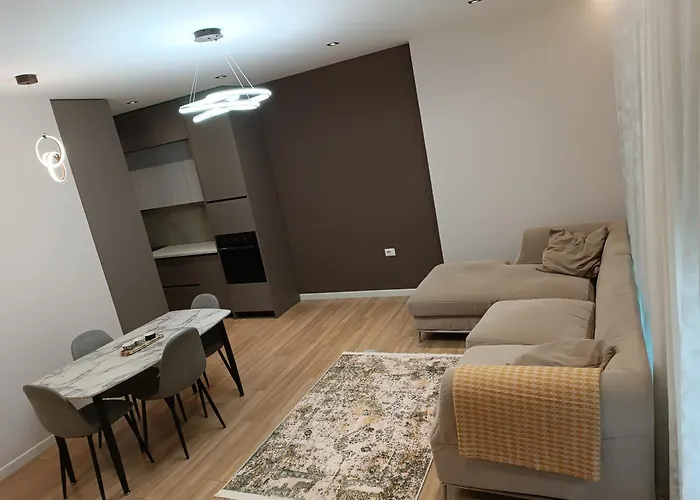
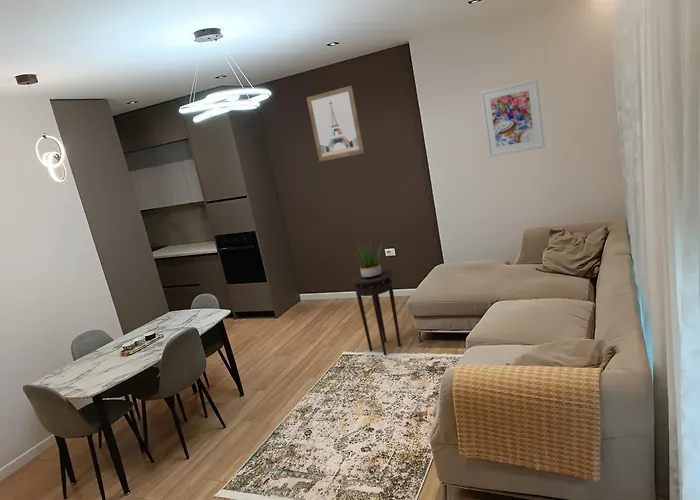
+ wall art (335, 125)
+ stool (378, 312)
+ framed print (512, 119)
+ potted plant (368, 258)
